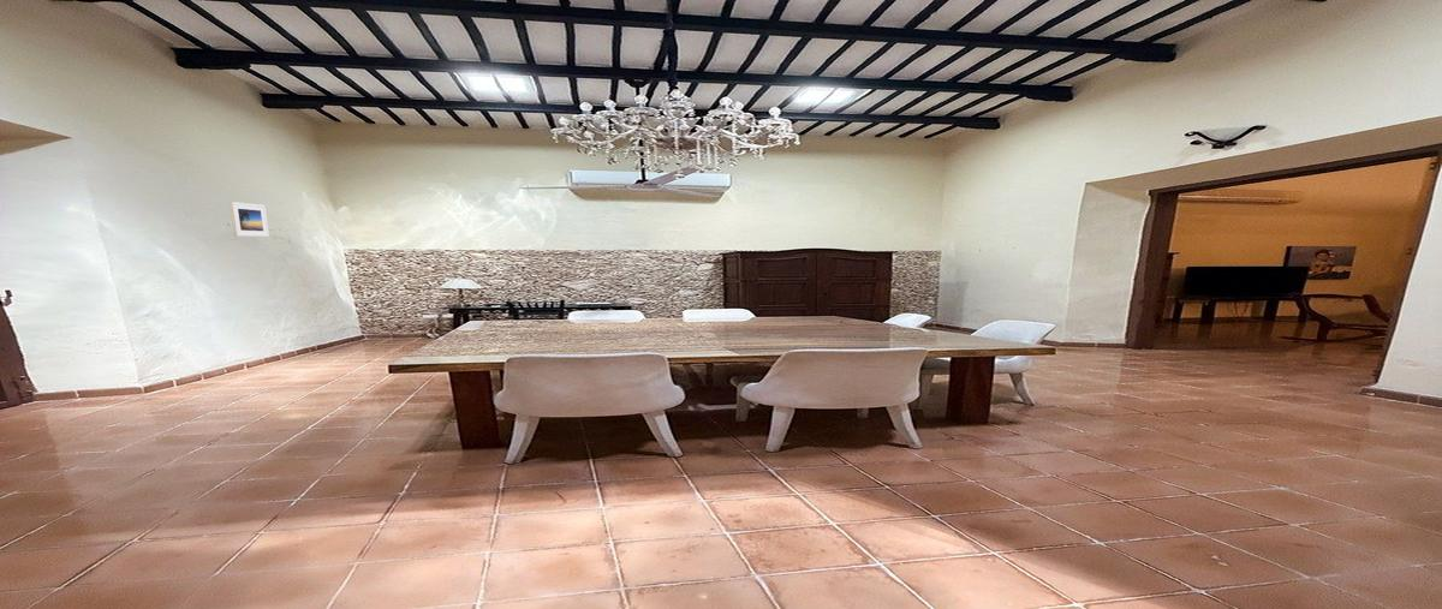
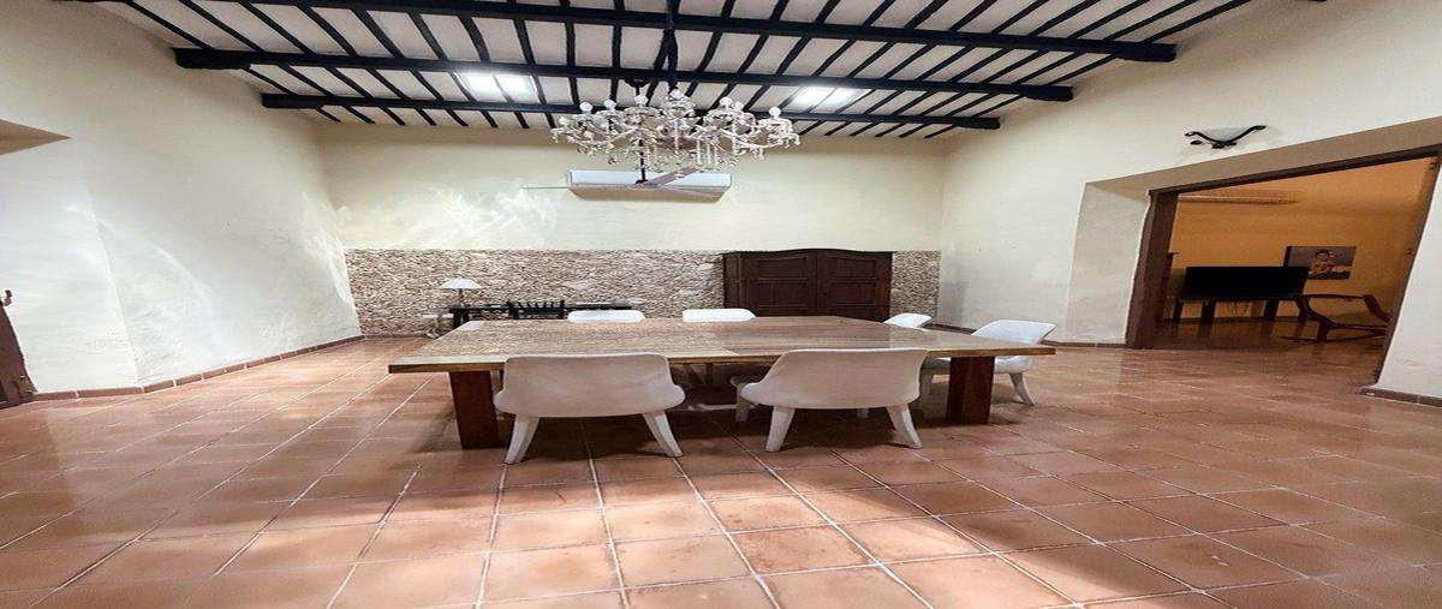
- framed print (250, 220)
